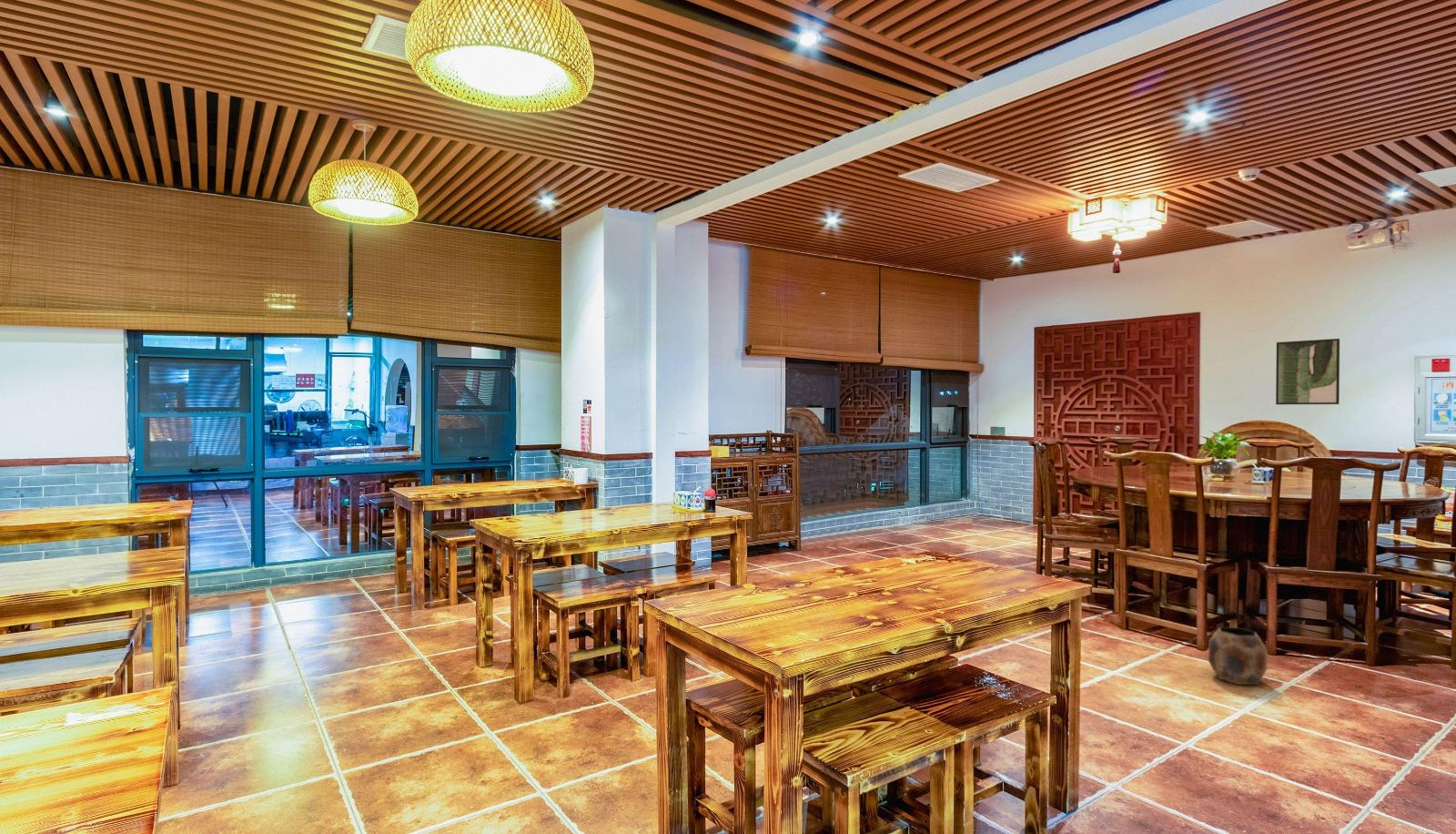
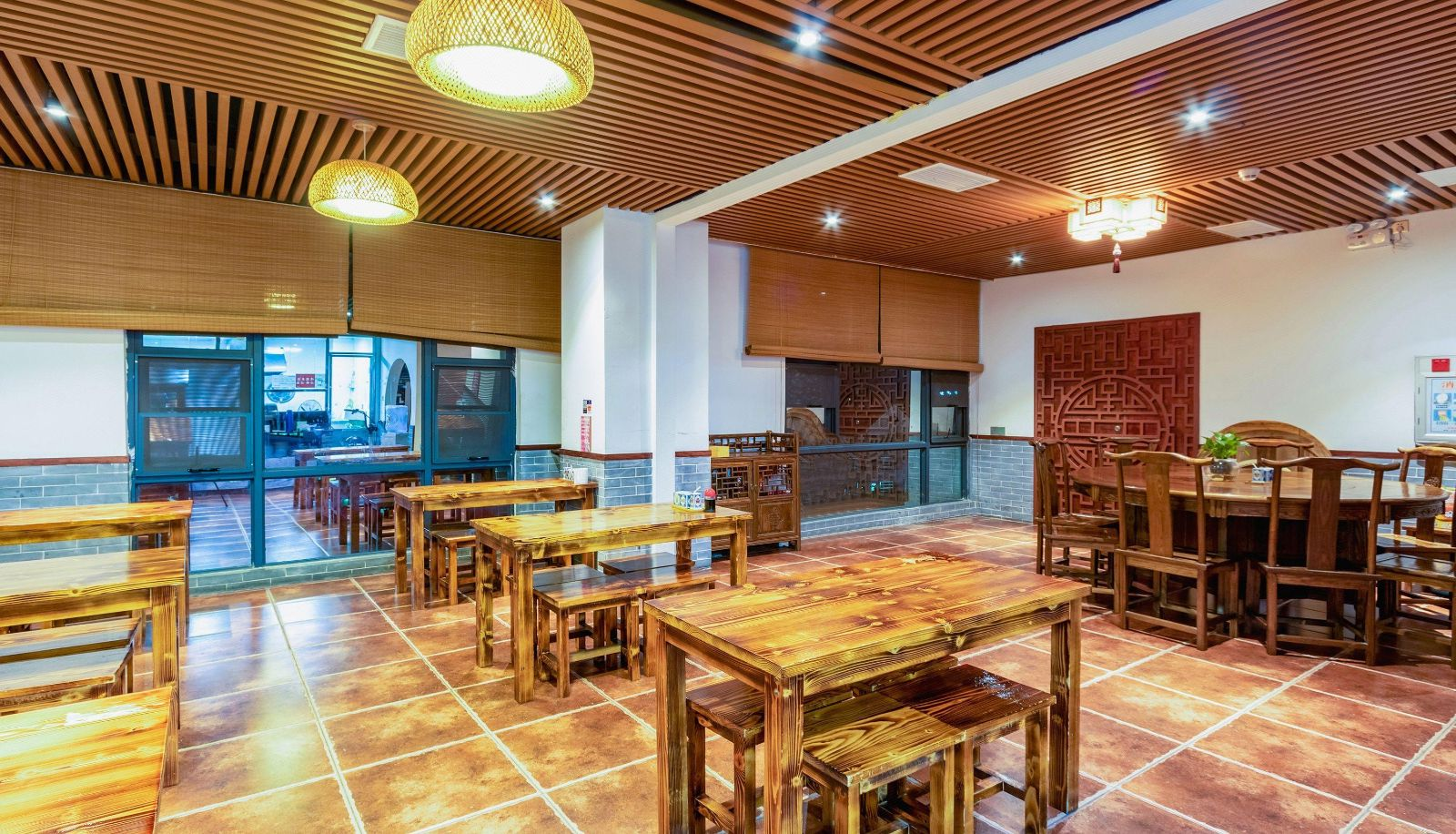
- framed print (1307, 372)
- planter (1237, 655)
